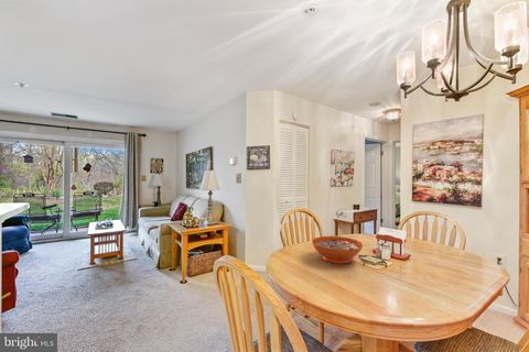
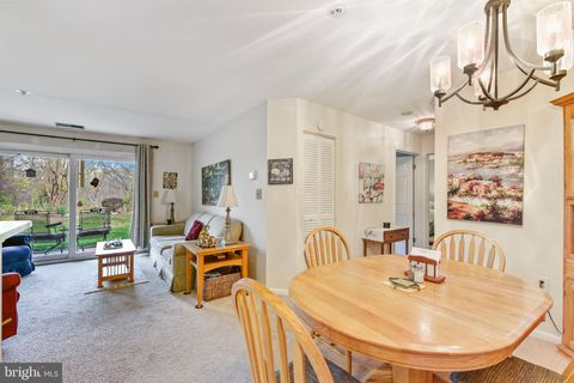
- decorative bowl (336, 250)
